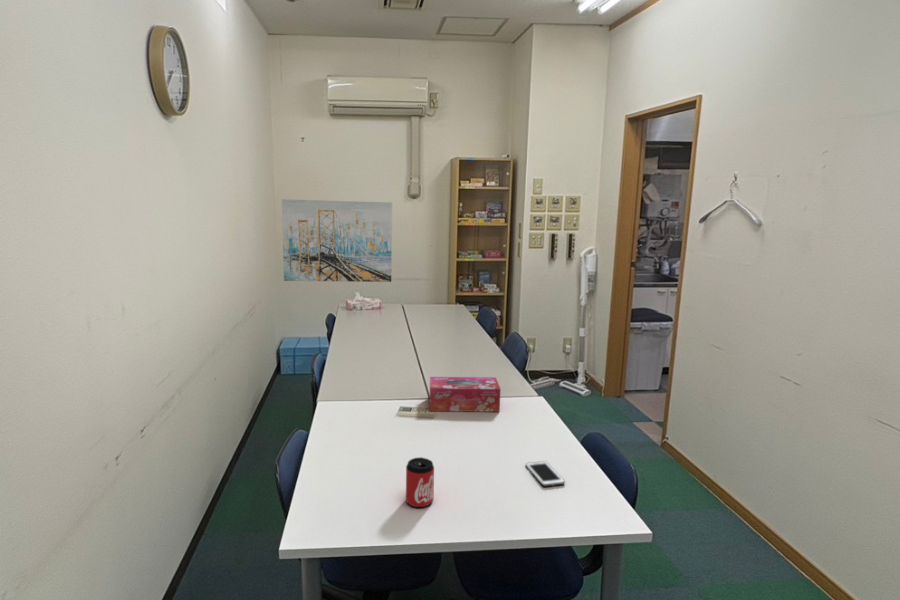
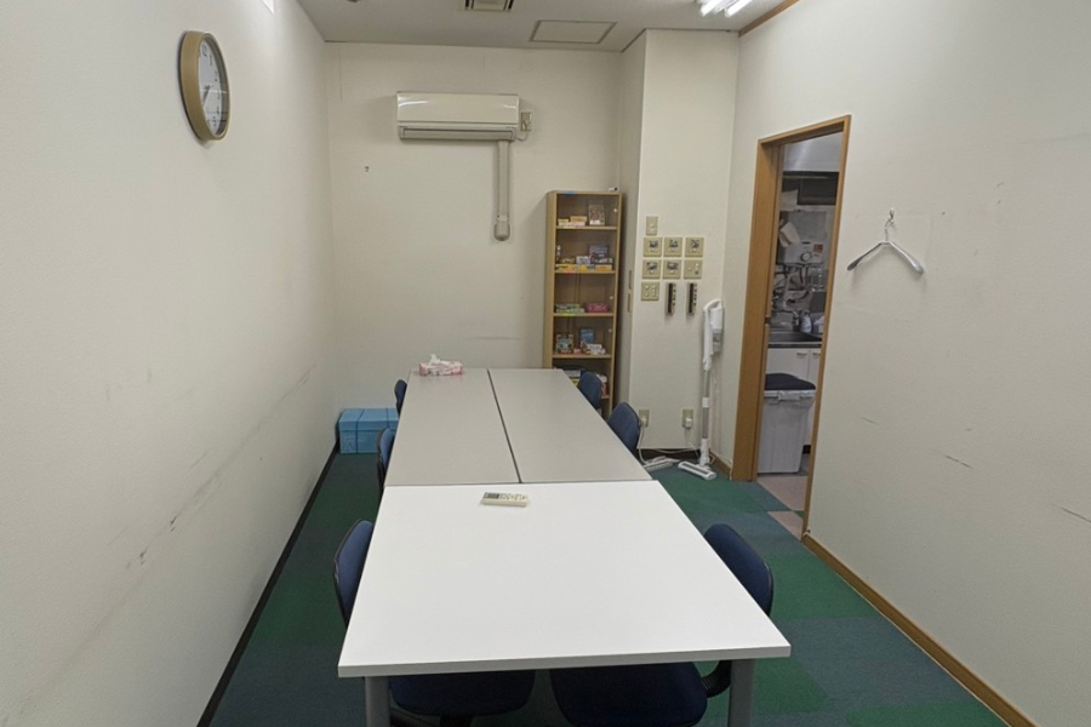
- tissue box (463, 393)
- cell phone (544, 473)
- wall art (338, 241)
- can (419, 482)
